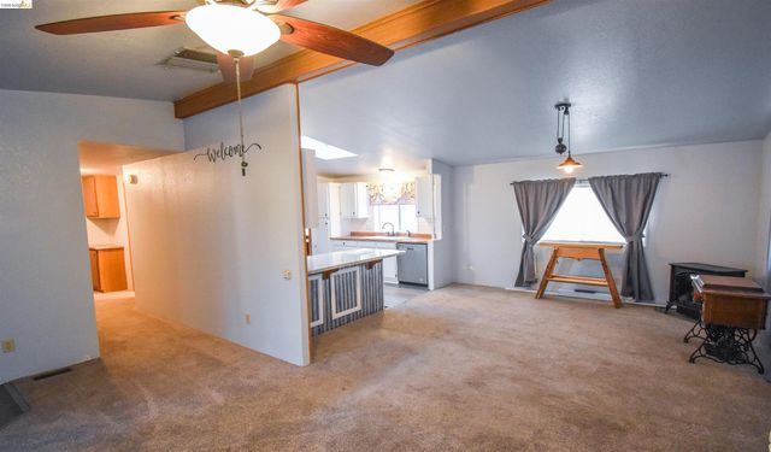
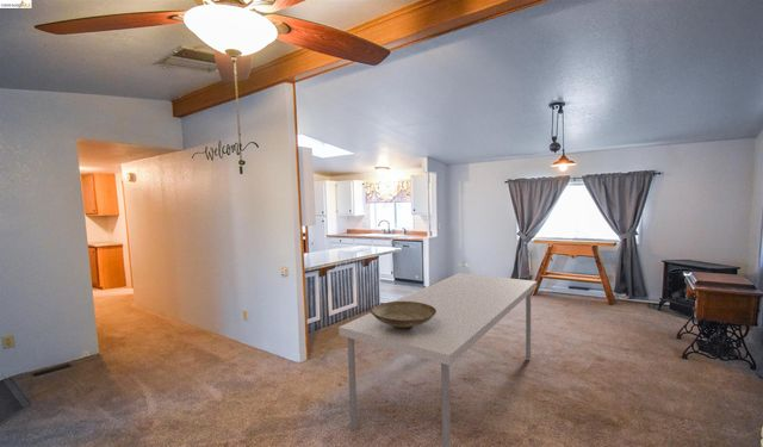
+ dining table (457, 343)
+ decorative bowl (403, 317)
